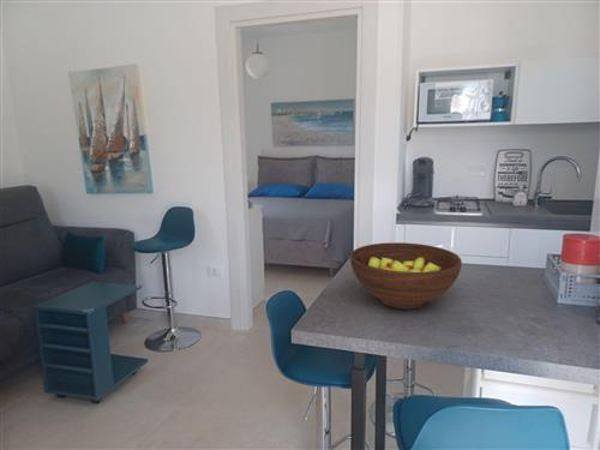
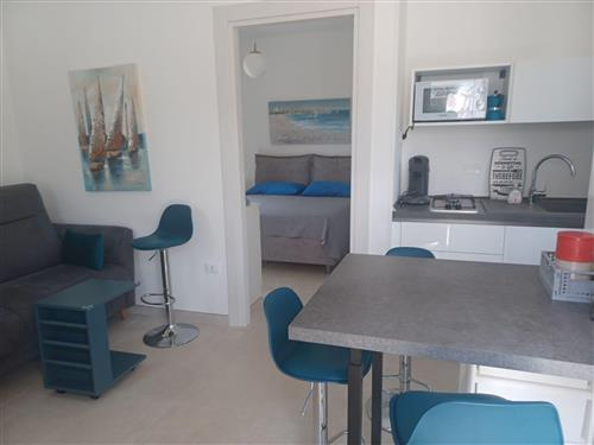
- fruit bowl (403, 278)
